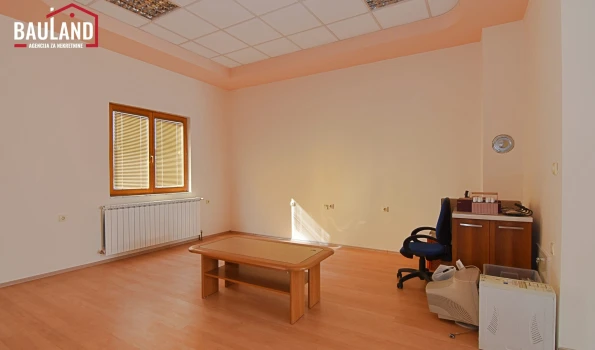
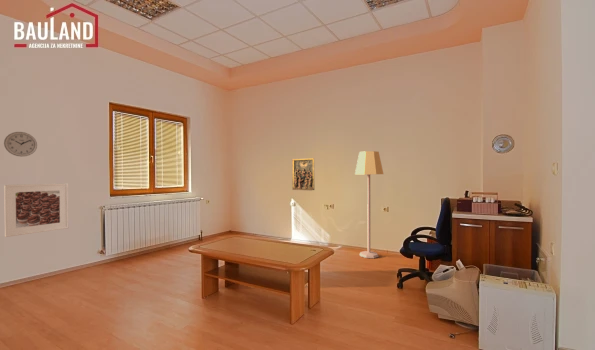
+ wall clock (21, 144)
+ lamp (368, 203)
+ relief panel (303, 174)
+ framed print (38, 208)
